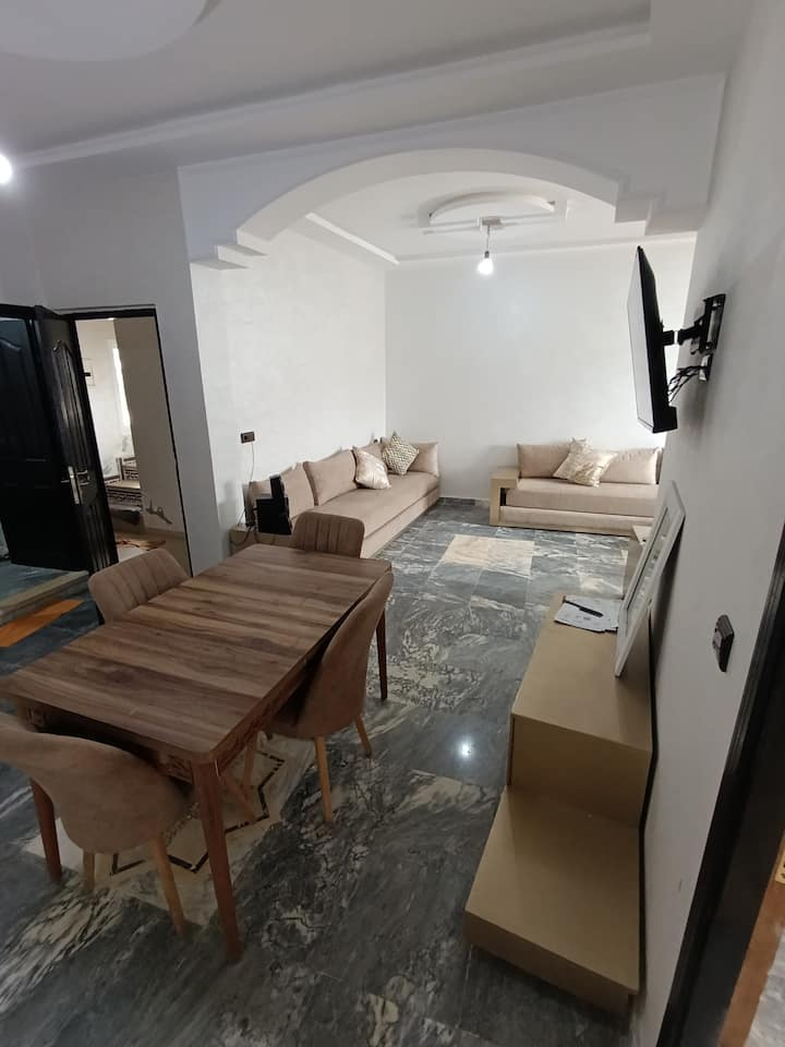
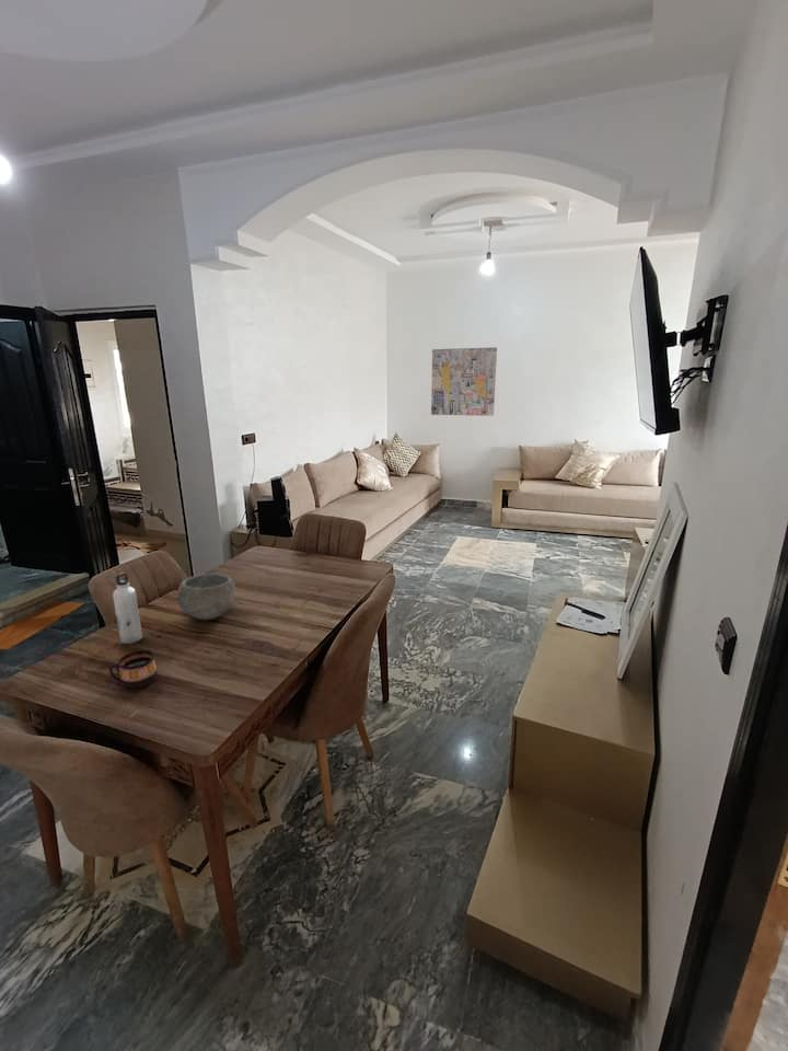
+ bowl (207, 598)
+ cup (136, 669)
+ wall art (462, 382)
+ water bottle (126, 607)
